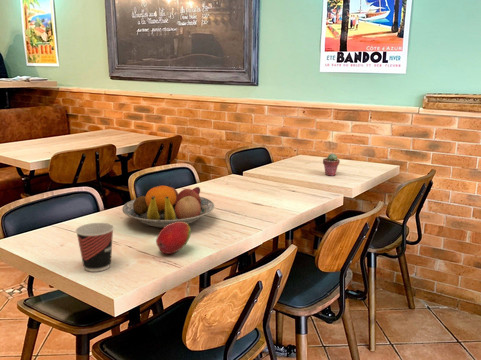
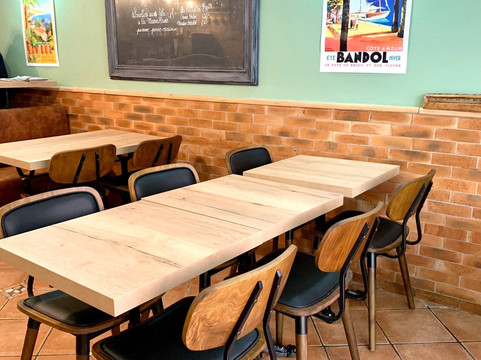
- potted succulent (331, 164)
- fruit (174, 237)
- cup (96, 247)
- fruit bowl (168, 202)
